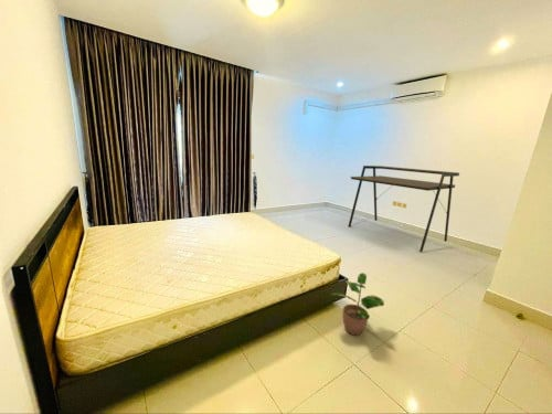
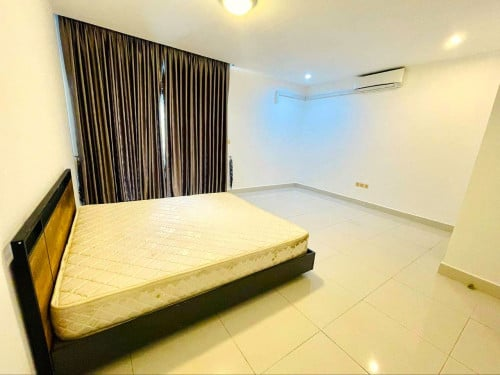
- potted plant (357, 302)
- desk (388, 189)
